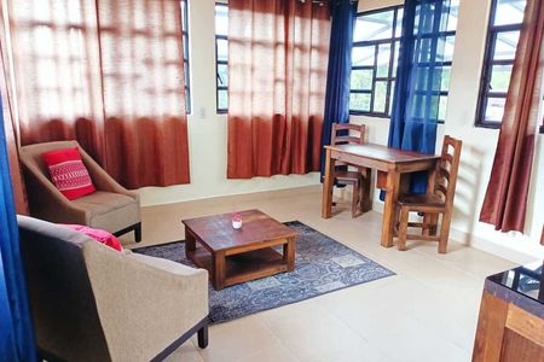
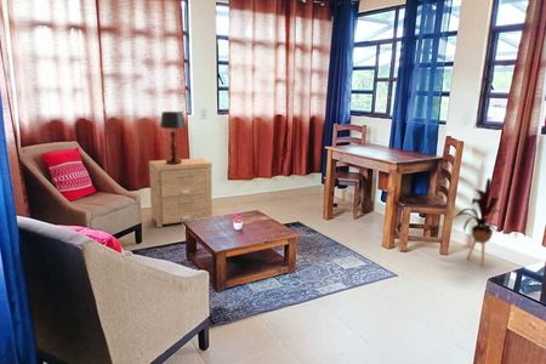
+ table lamp (172, 137)
+ side table (181, 190)
+ house plant (477, 218)
